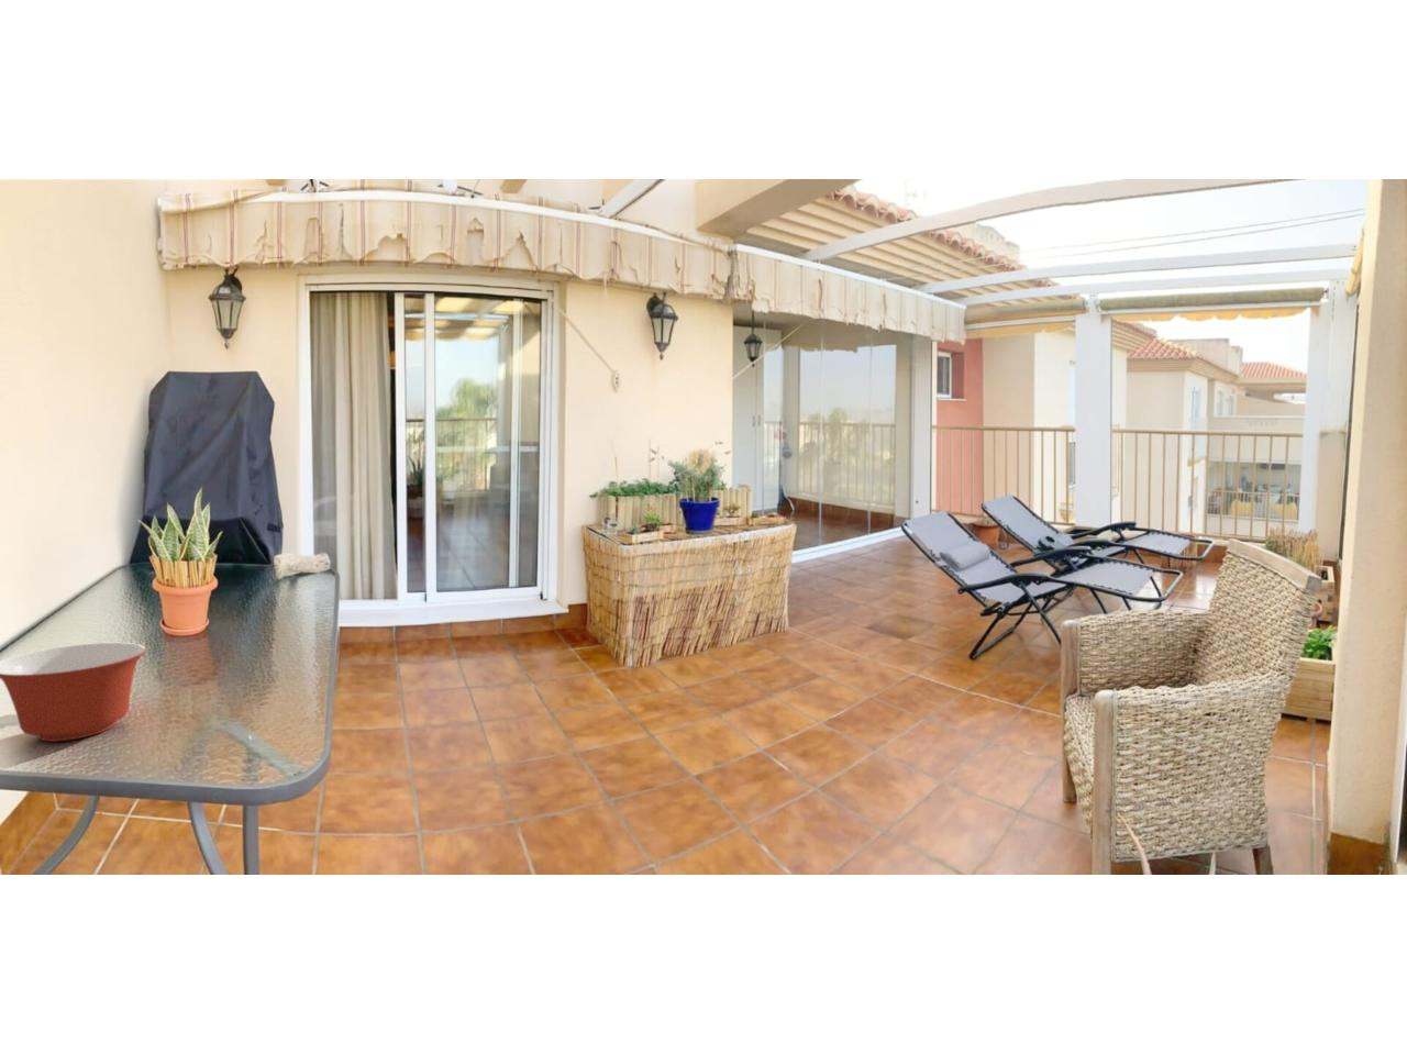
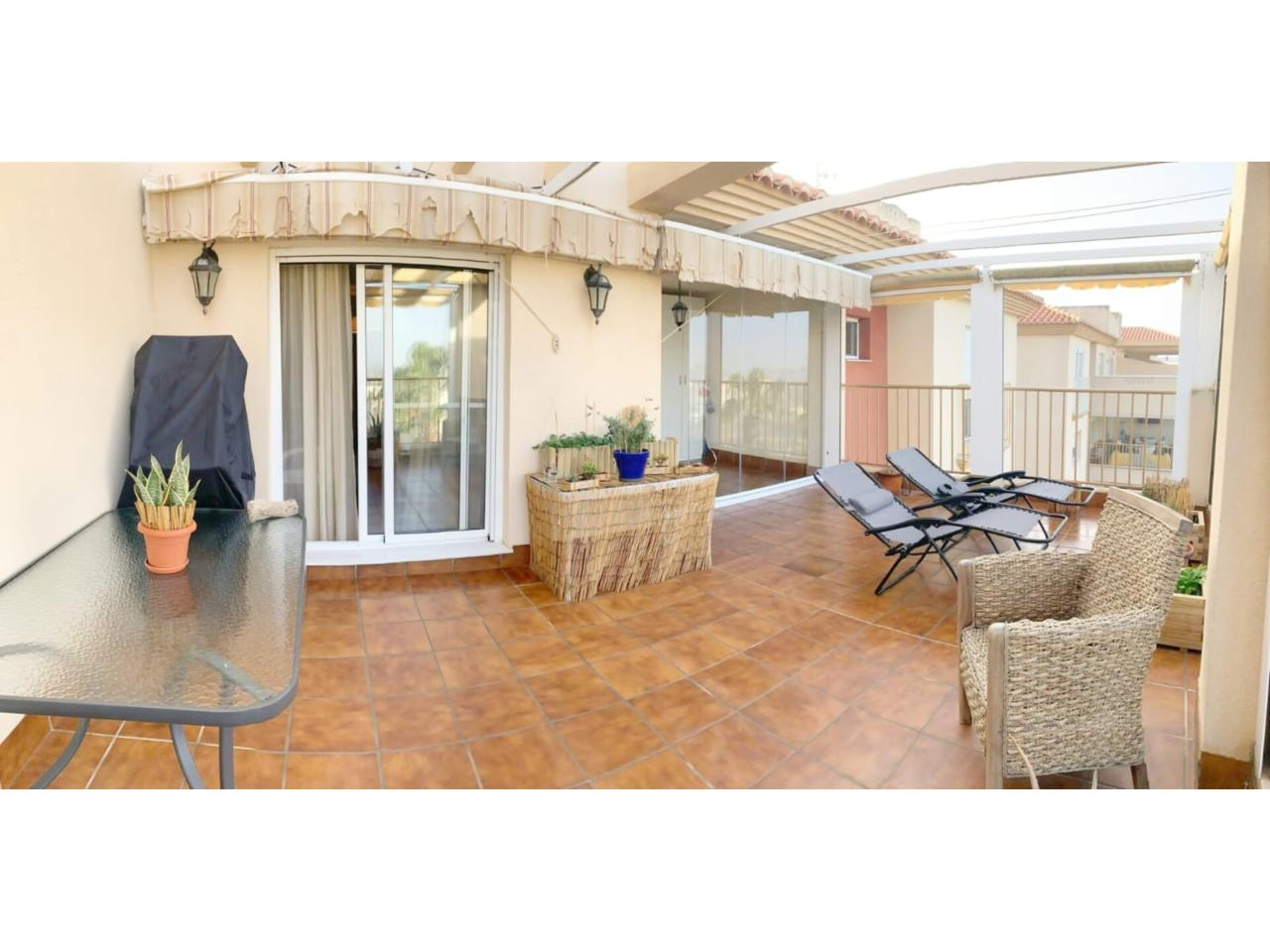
- mixing bowl (74, 694)
